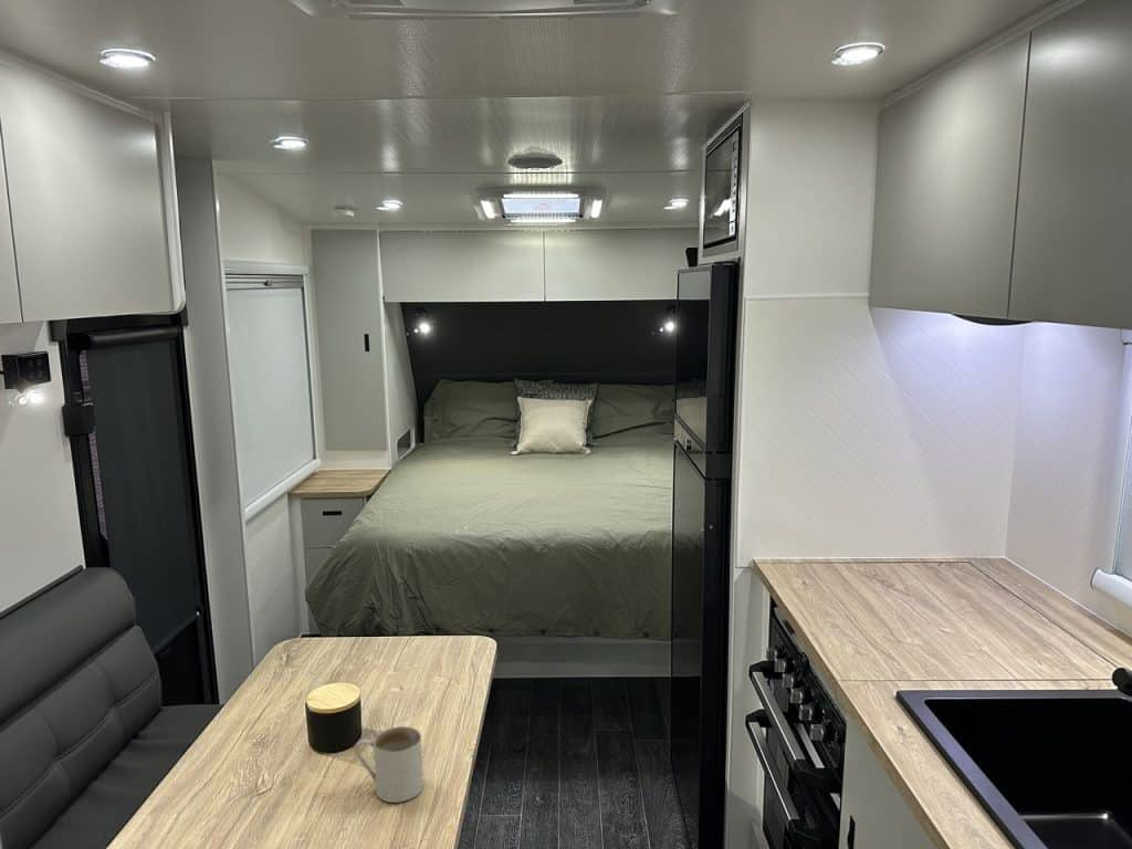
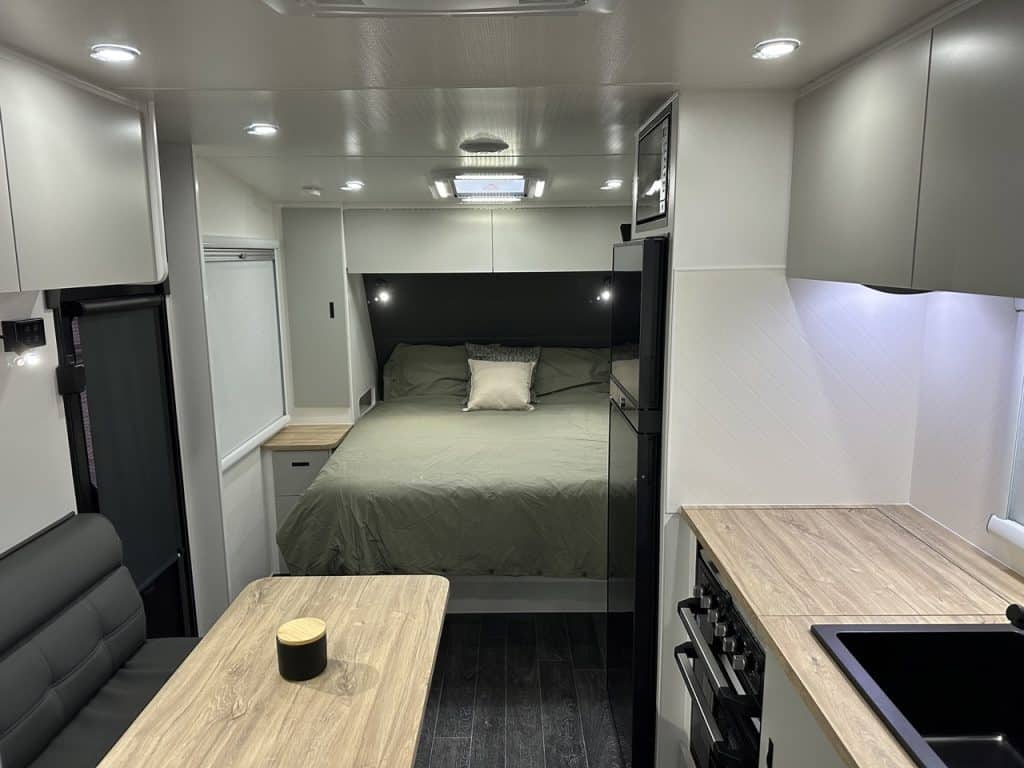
- mug (388, 763)
